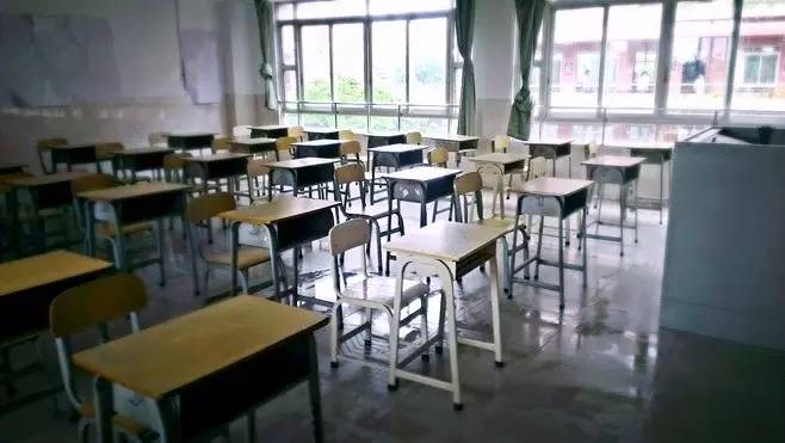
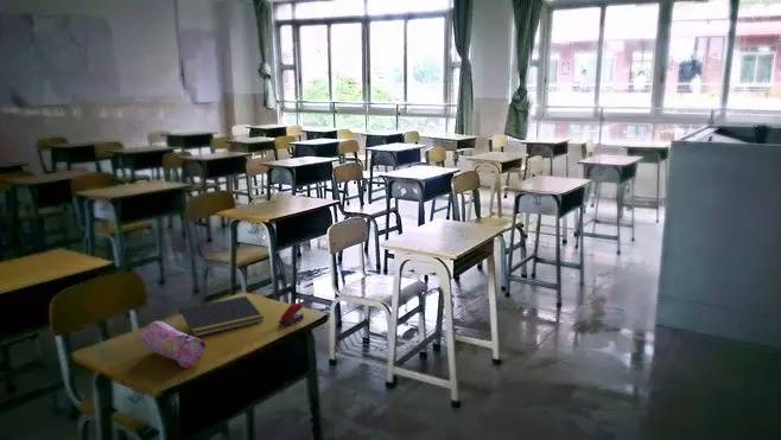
+ stapler (292, 313)
+ notepad (222, 314)
+ pencil case (172, 342)
